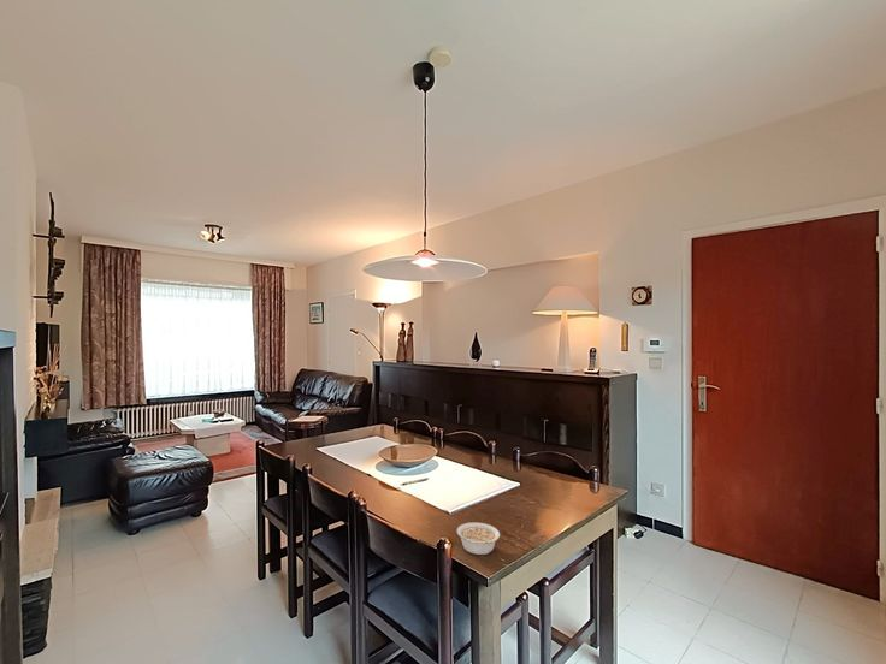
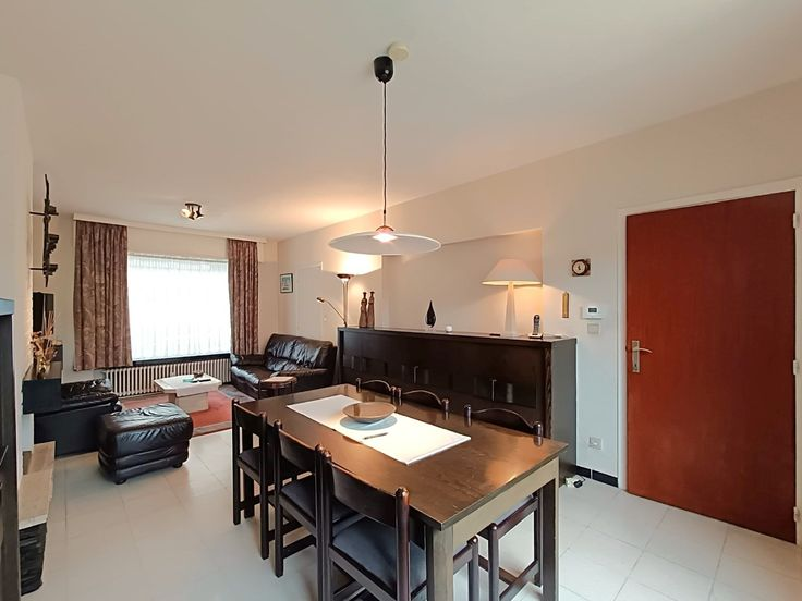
- legume (479, 538)
